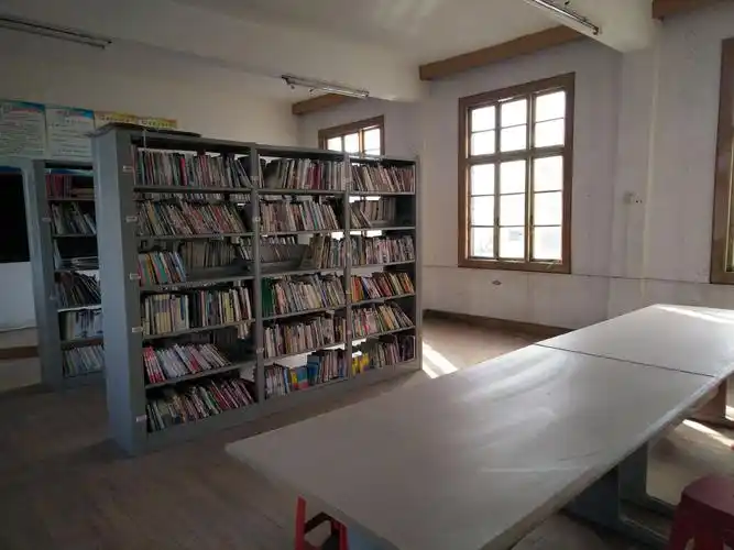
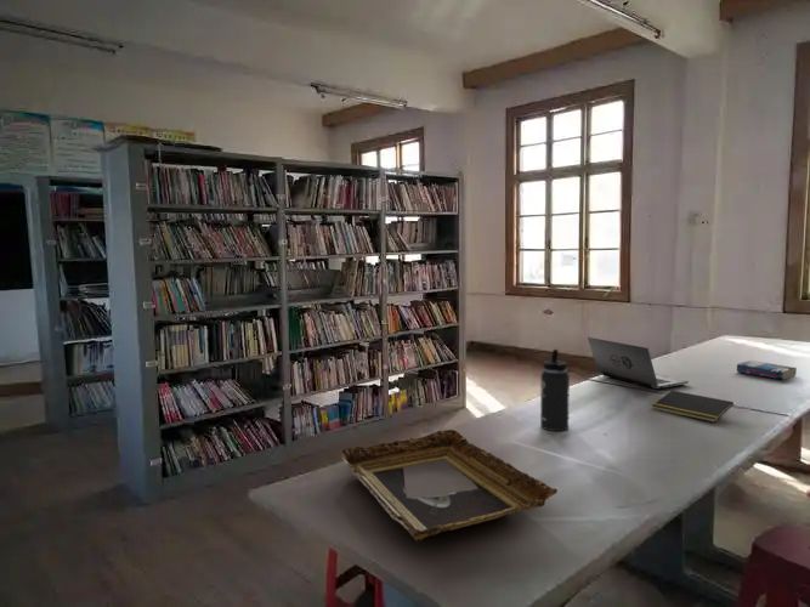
+ book (765, 369)
+ picture frame (441, 494)
+ laptop (635, 359)
+ thermos bottle (555, 388)
+ notepad (691, 404)
